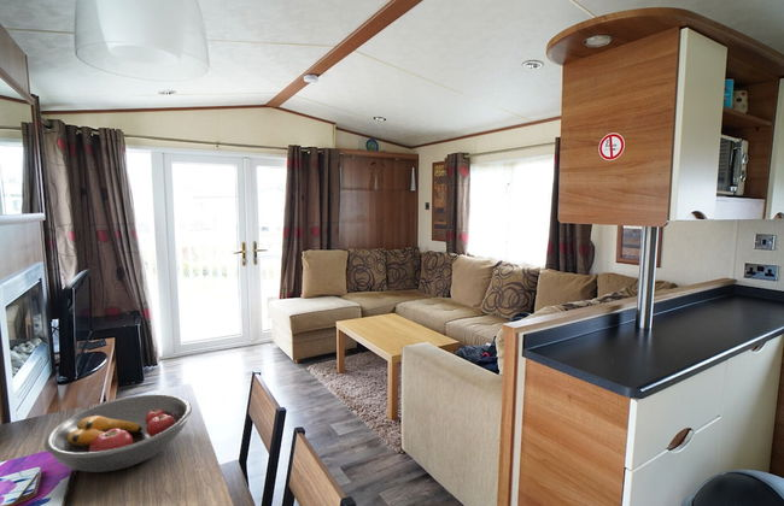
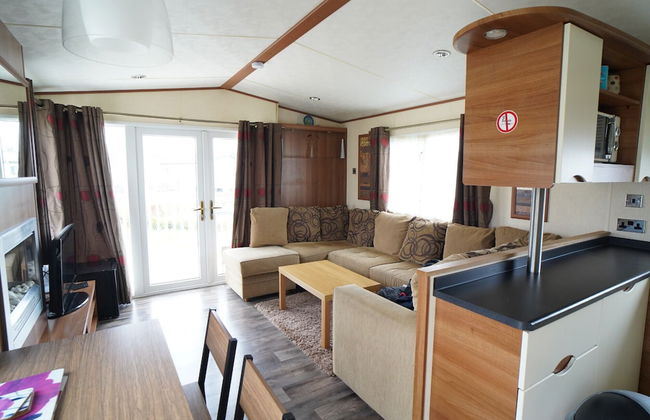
- fruit bowl (124, 433)
